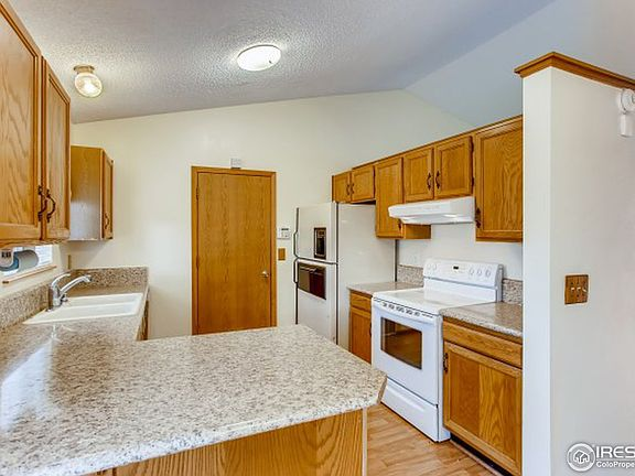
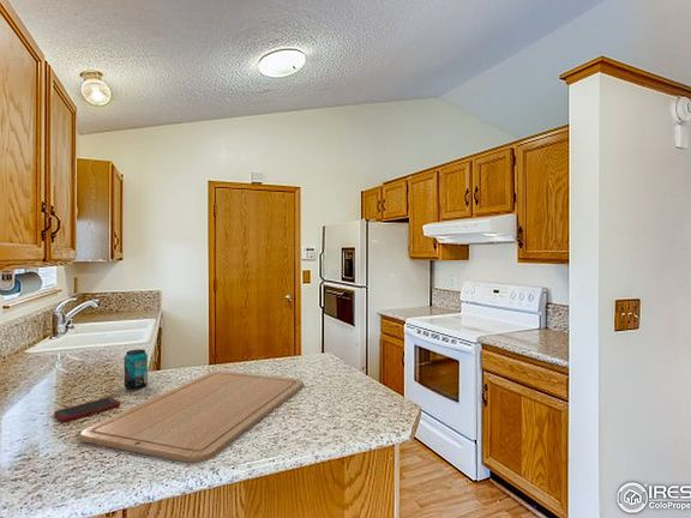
+ cell phone (88, 408)
+ chopping board (210, 404)
+ beverage can (136, 368)
